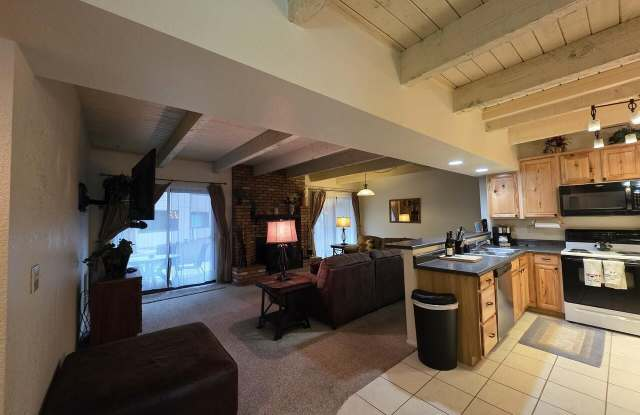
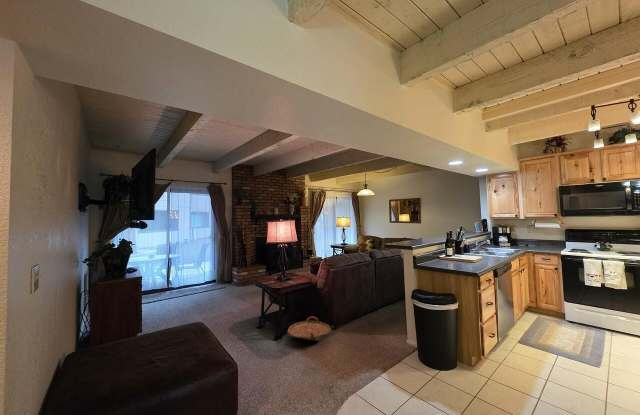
+ woven basket (309, 330)
